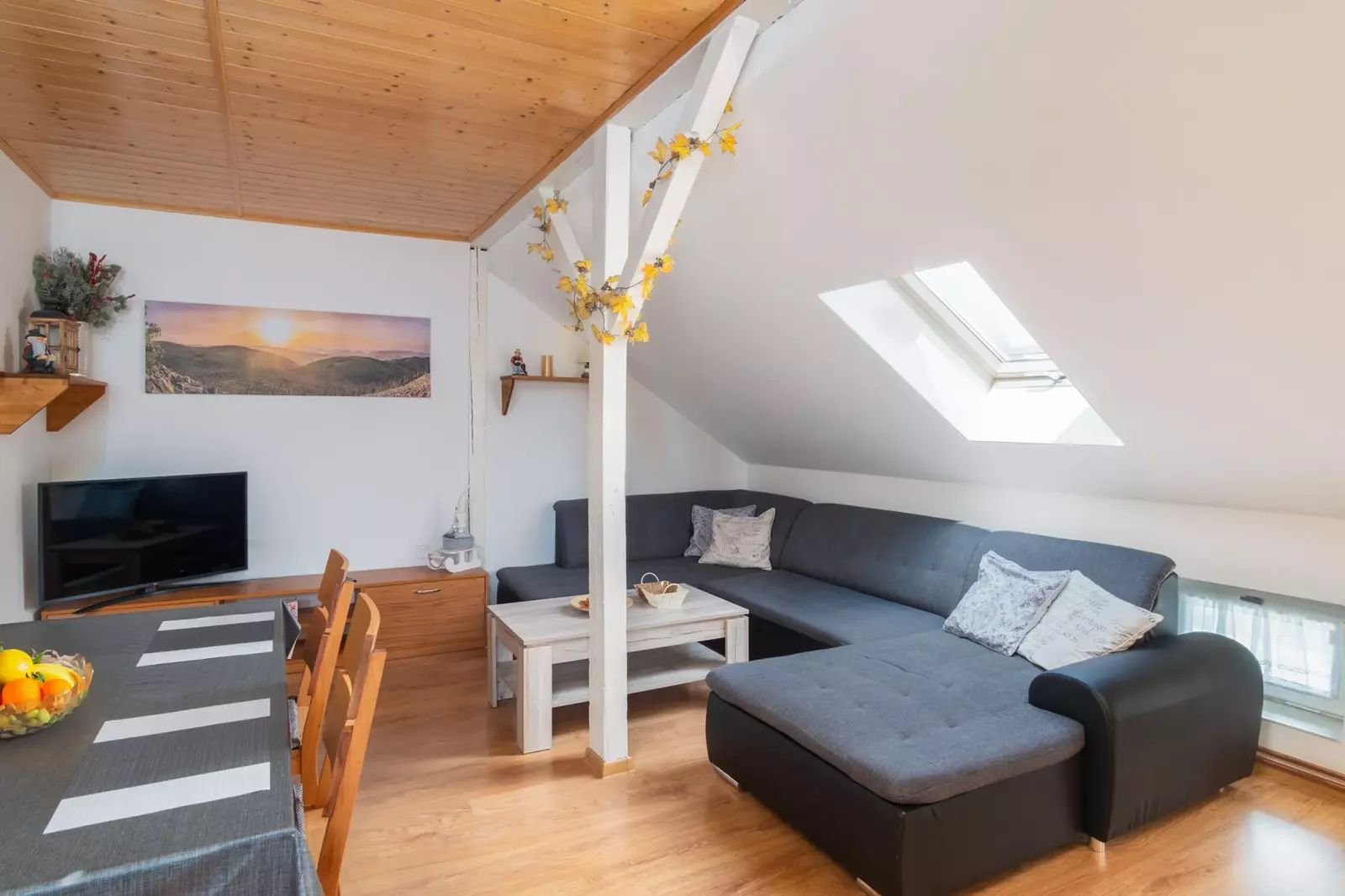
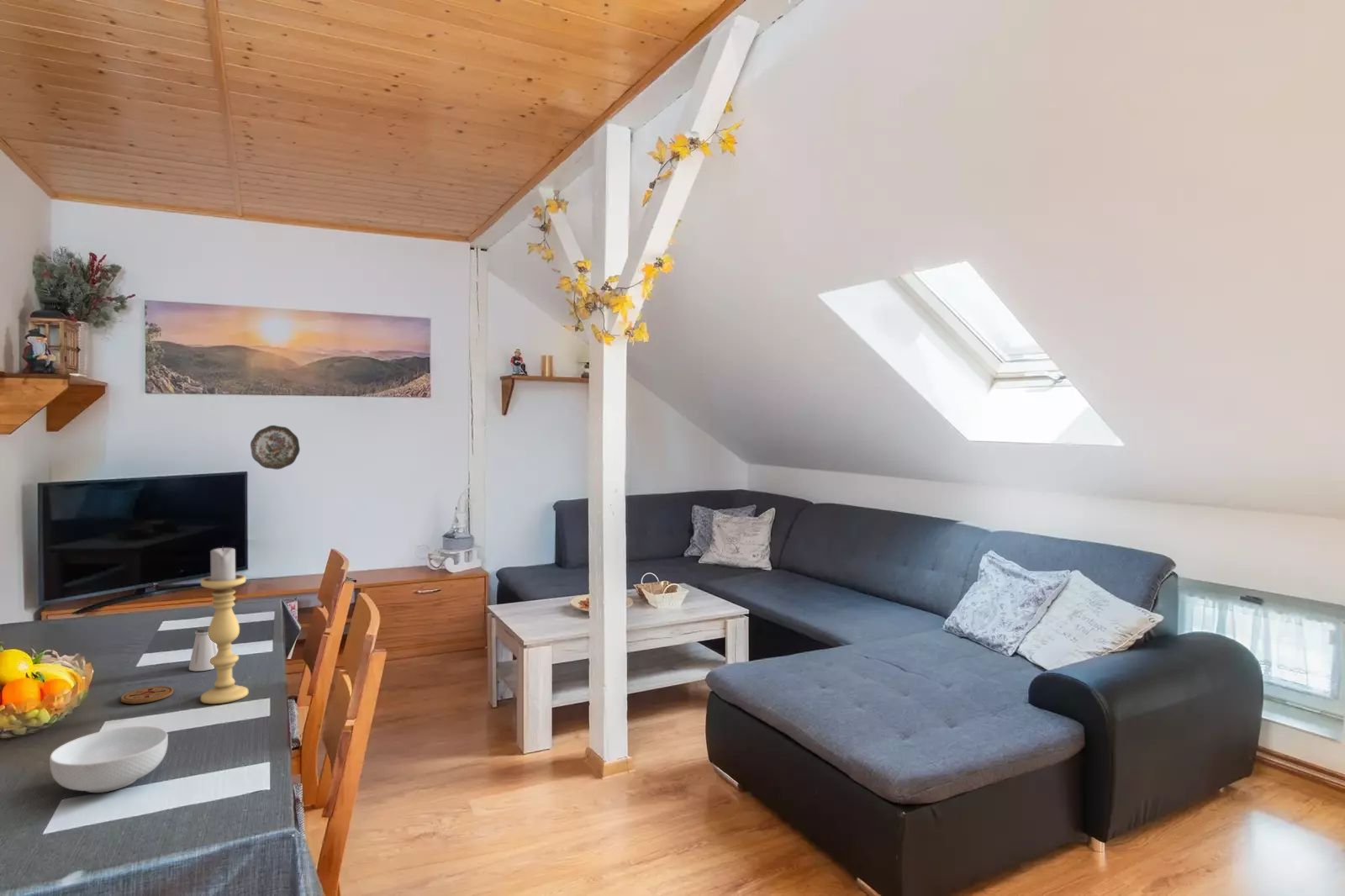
+ saltshaker (205, 647)
+ candle holder (224, 621)
+ coaster (147, 694)
+ cereal bowl (111, 763)
+ decorative plate (275, 447)
